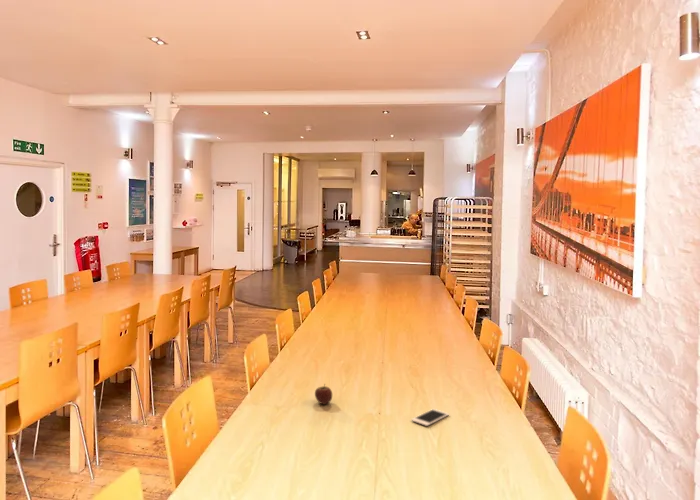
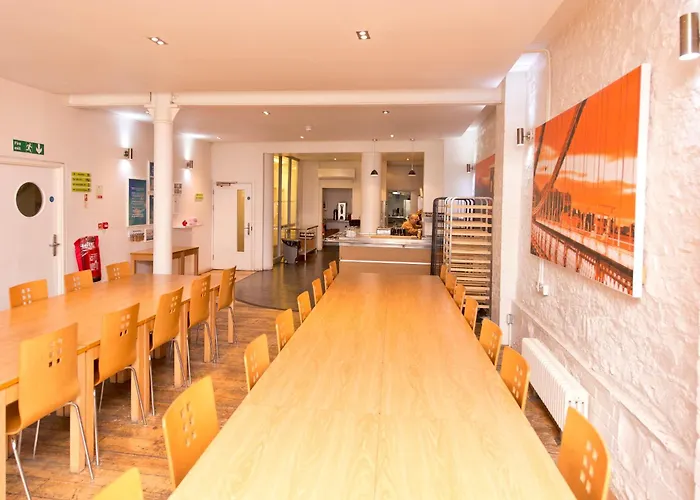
- apple (323, 393)
- cell phone (430, 417)
